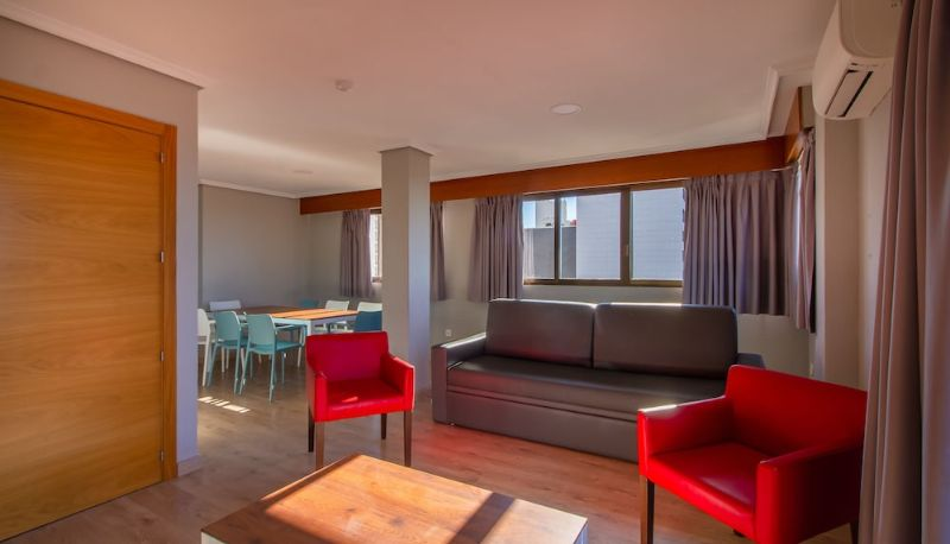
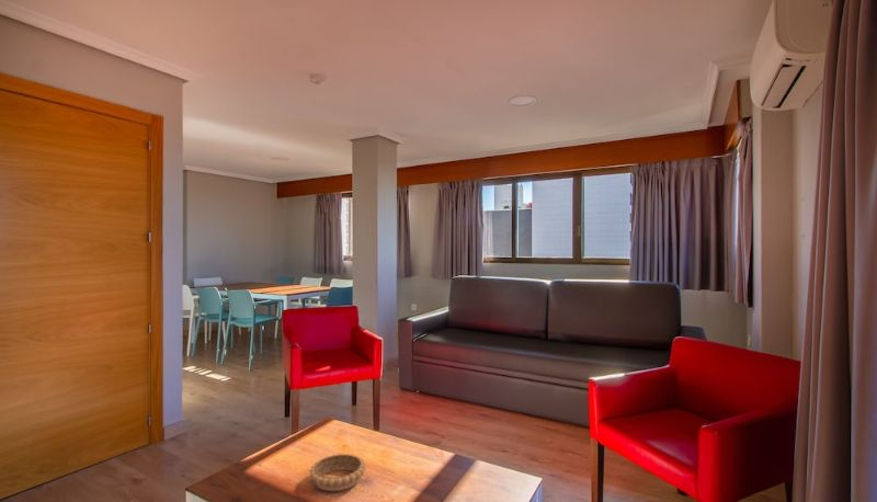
+ decorative bowl (338, 469)
